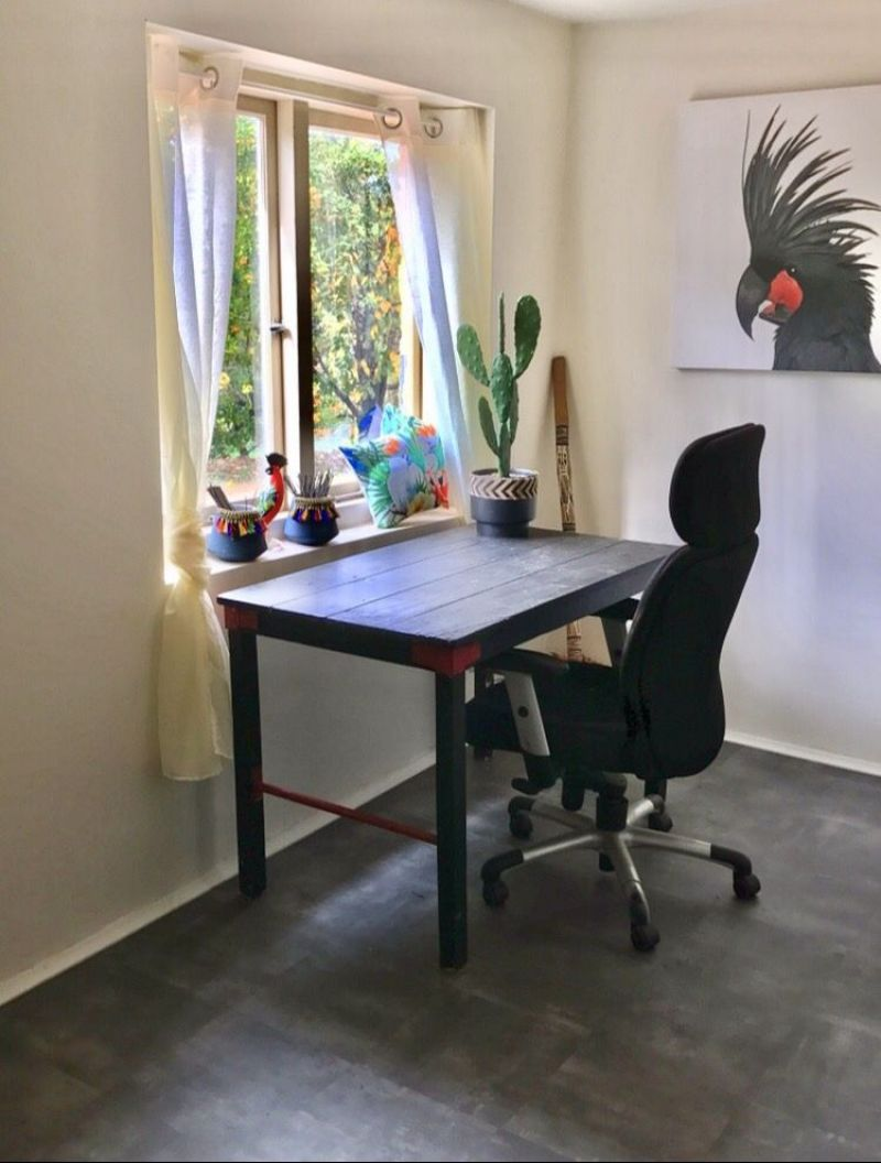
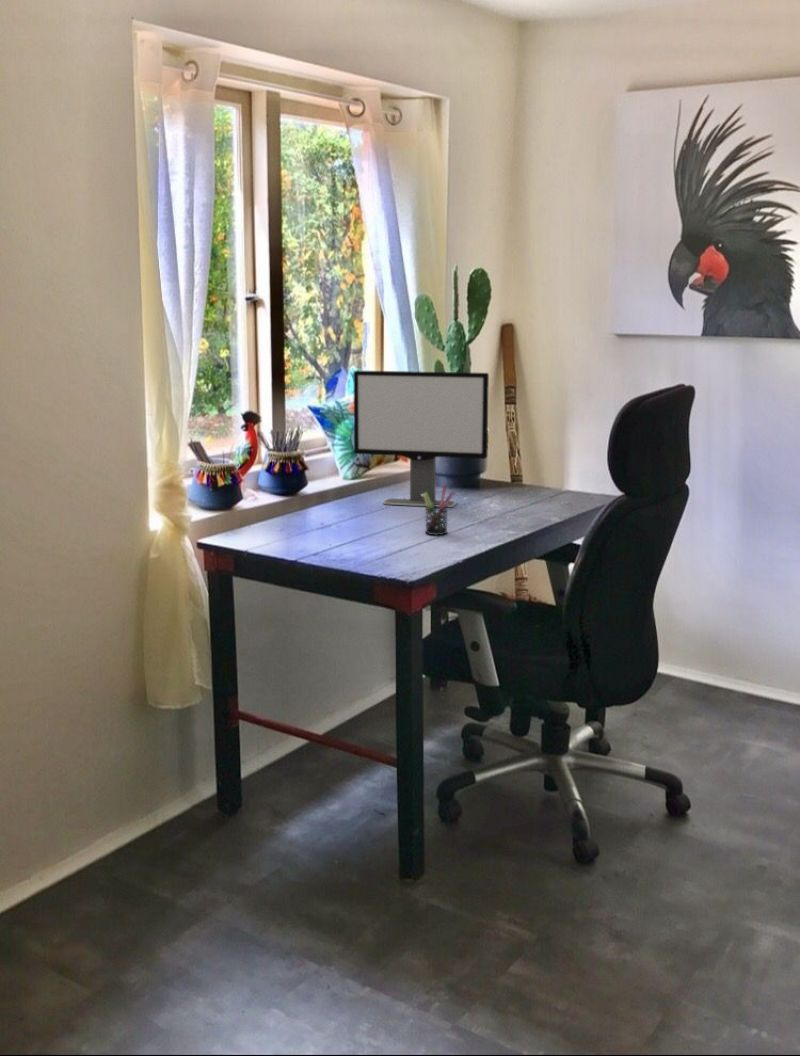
+ pen holder (435, 509)
+ computer monitor (420, 438)
